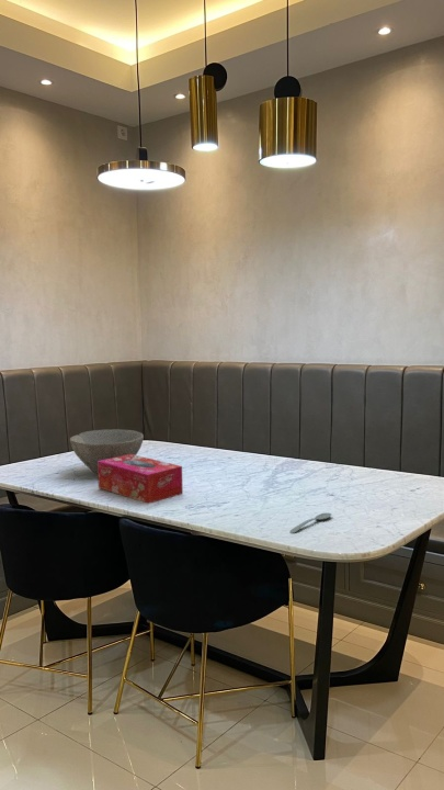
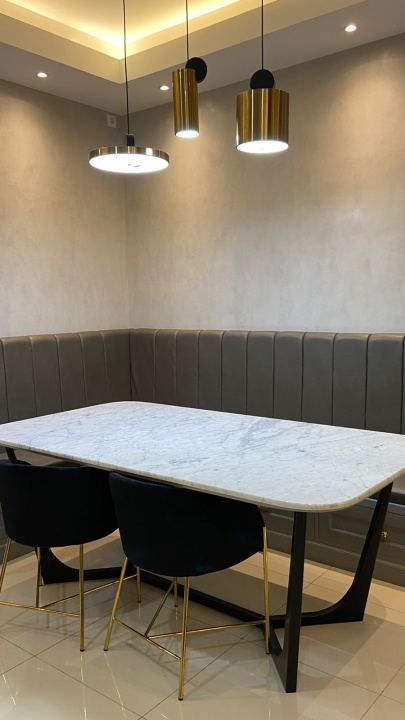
- tissue box (139, 476)
- bowl (106, 453)
- spoon (310, 520)
